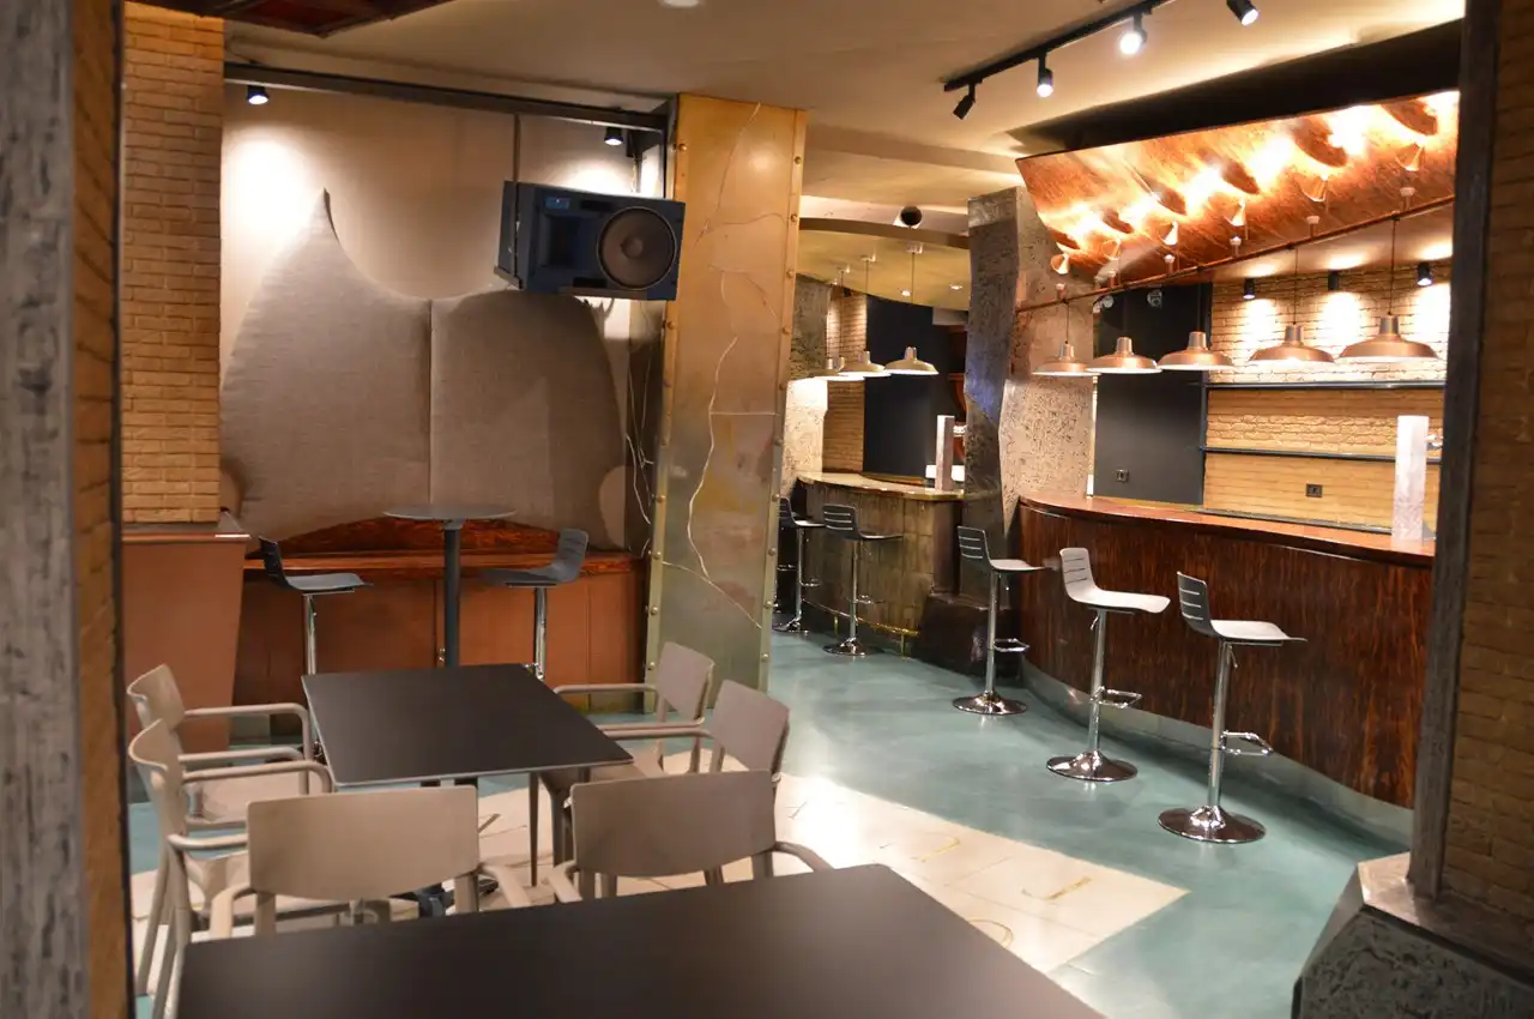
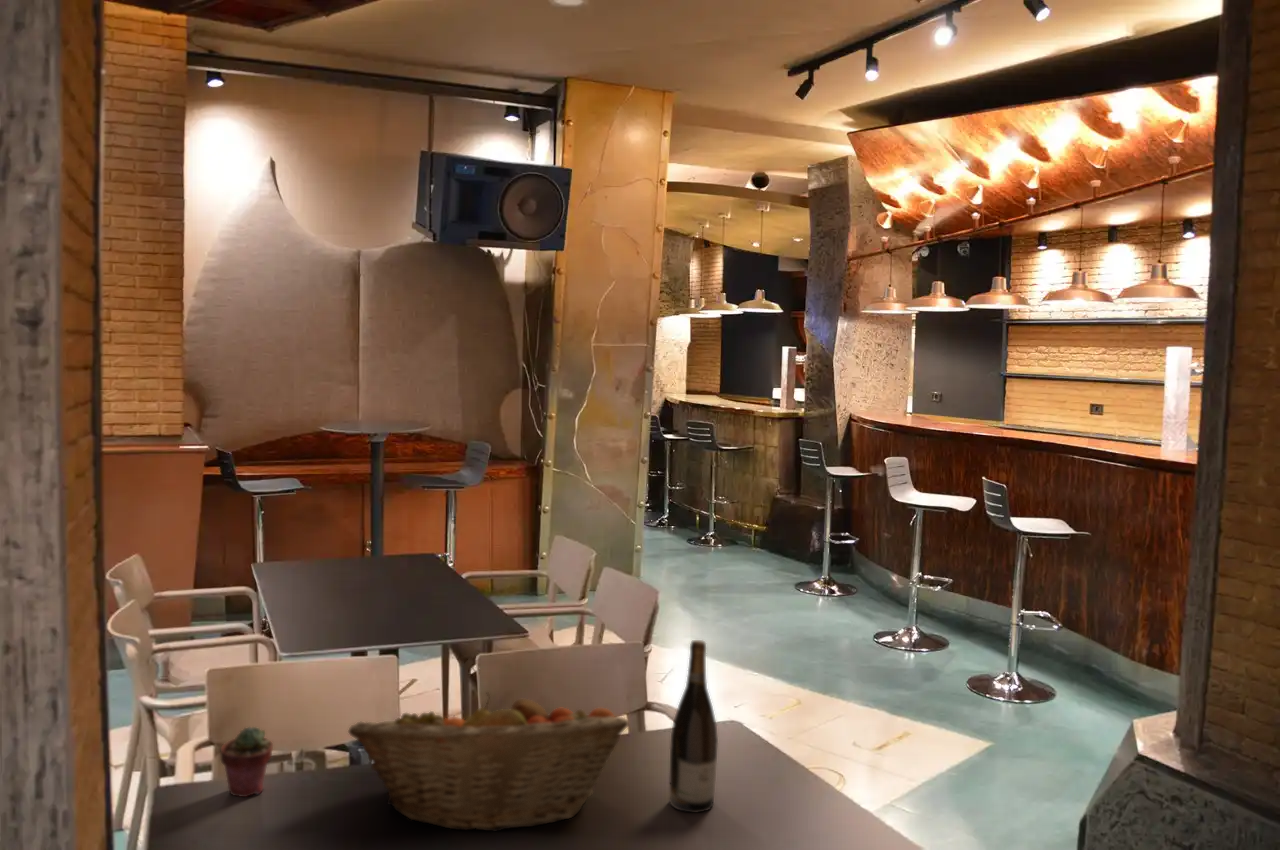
+ potted succulent (246, 758)
+ wine bottle (694, 722)
+ fruit basket (491, 746)
